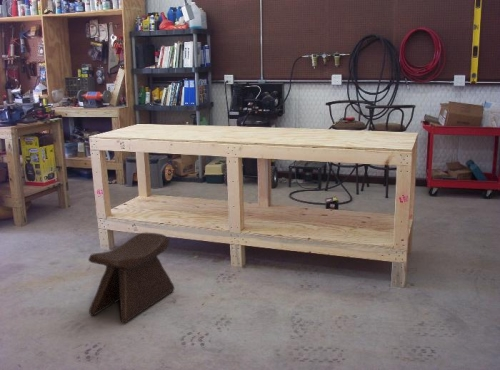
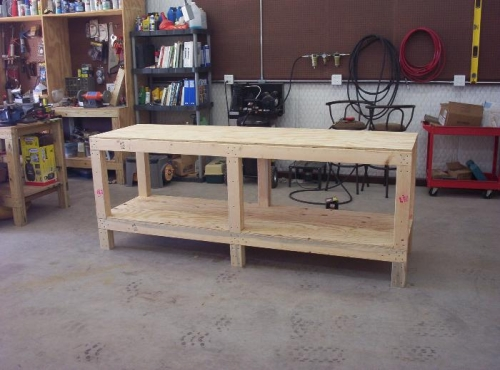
- stool (132, 273)
